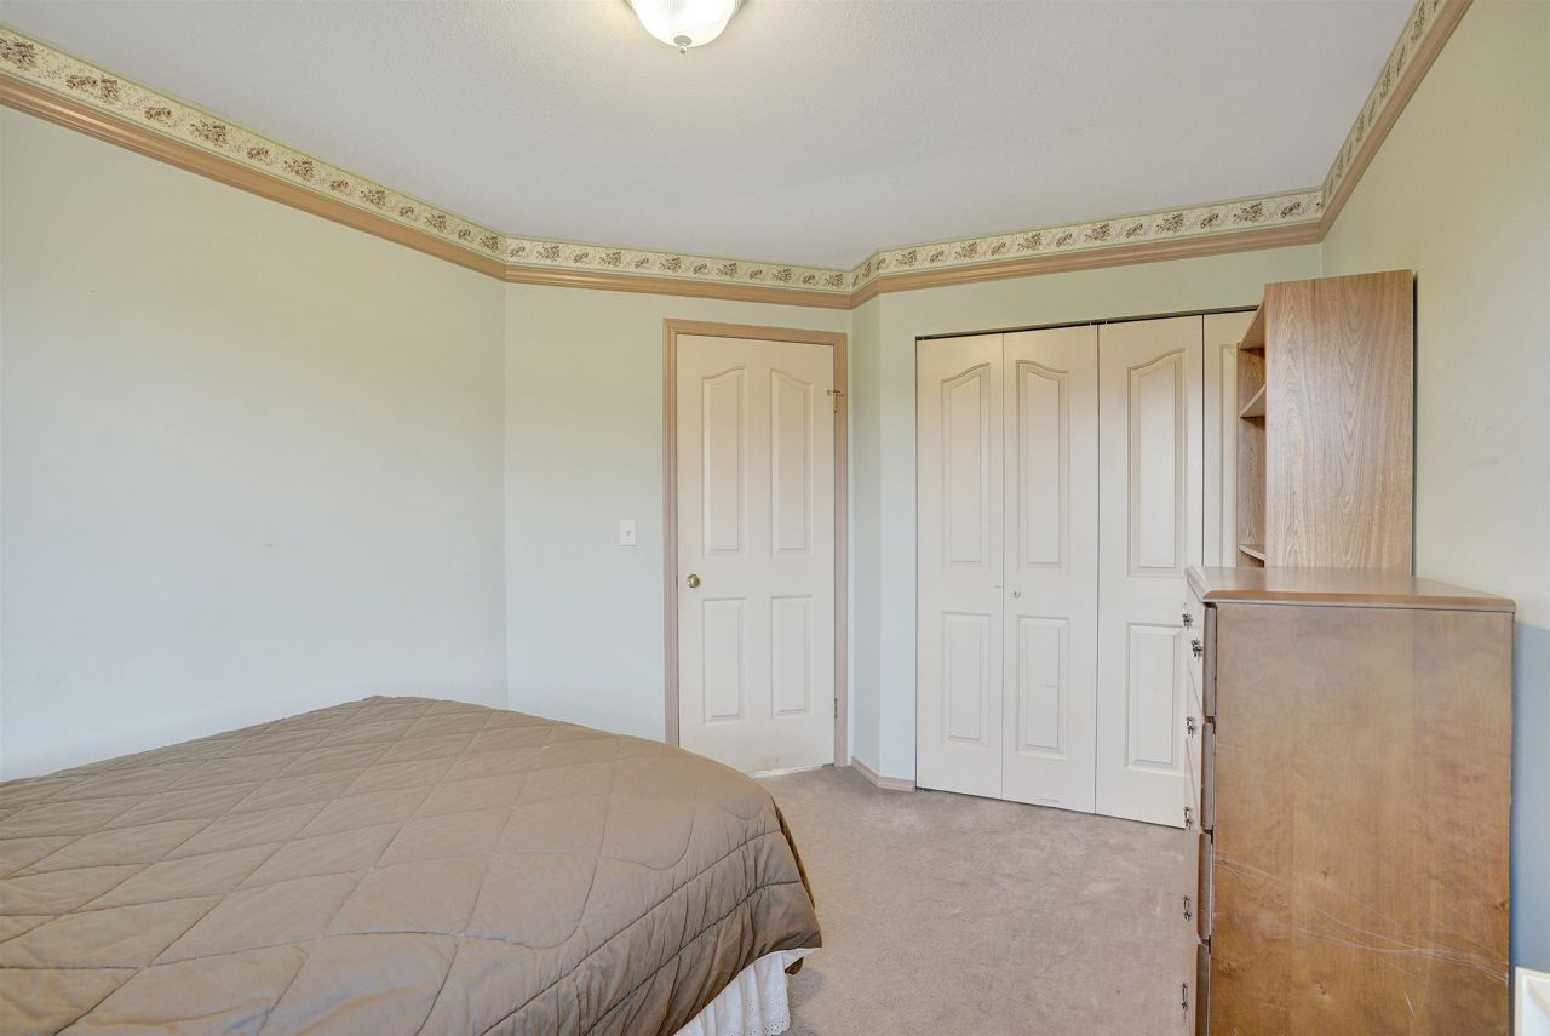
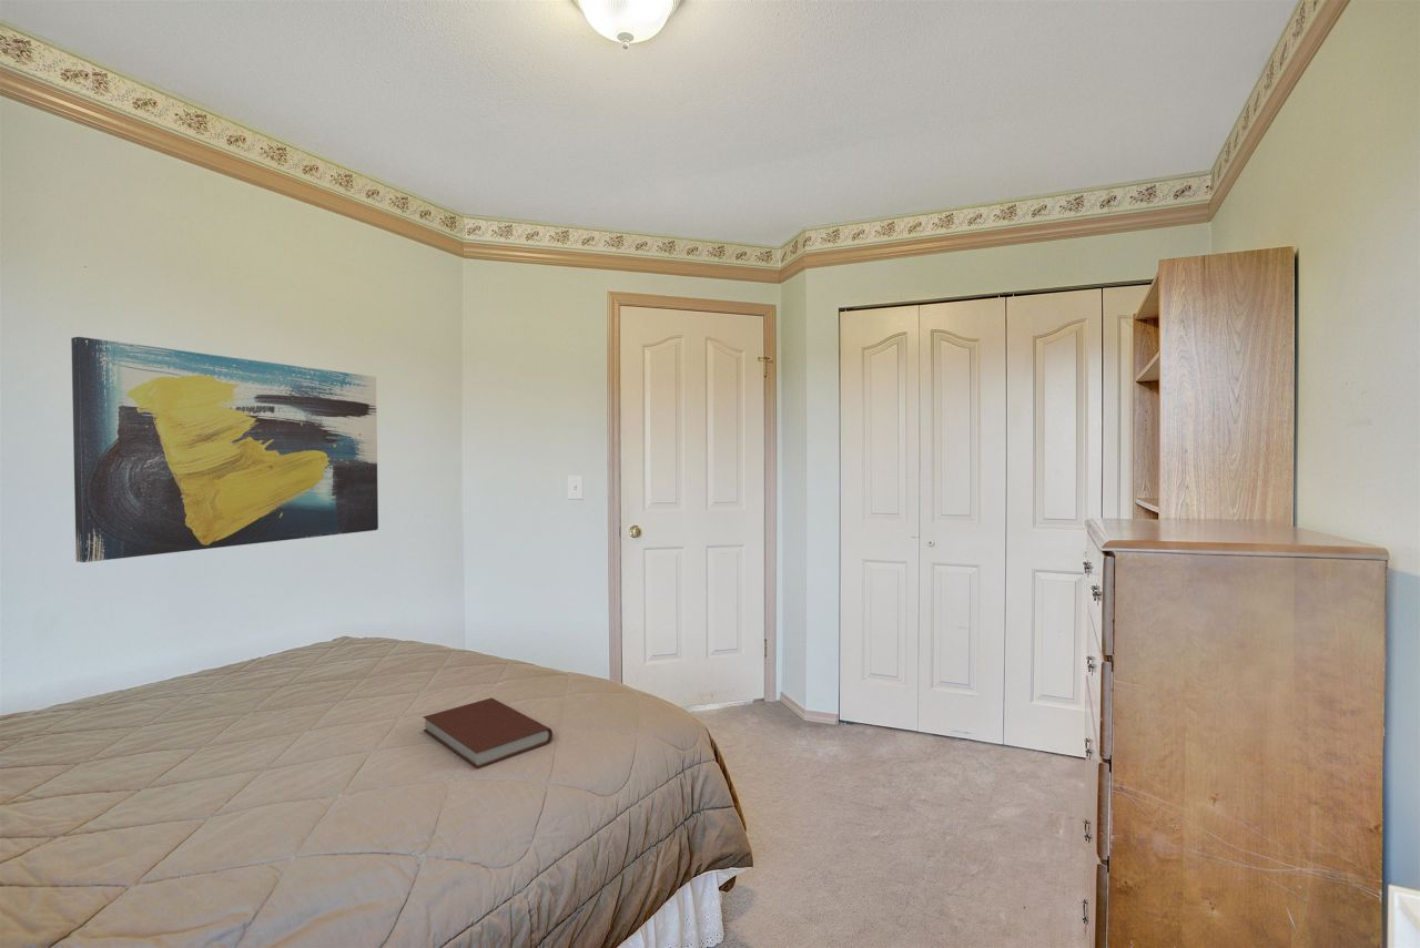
+ wall art (253, 451)
+ book (486, 728)
